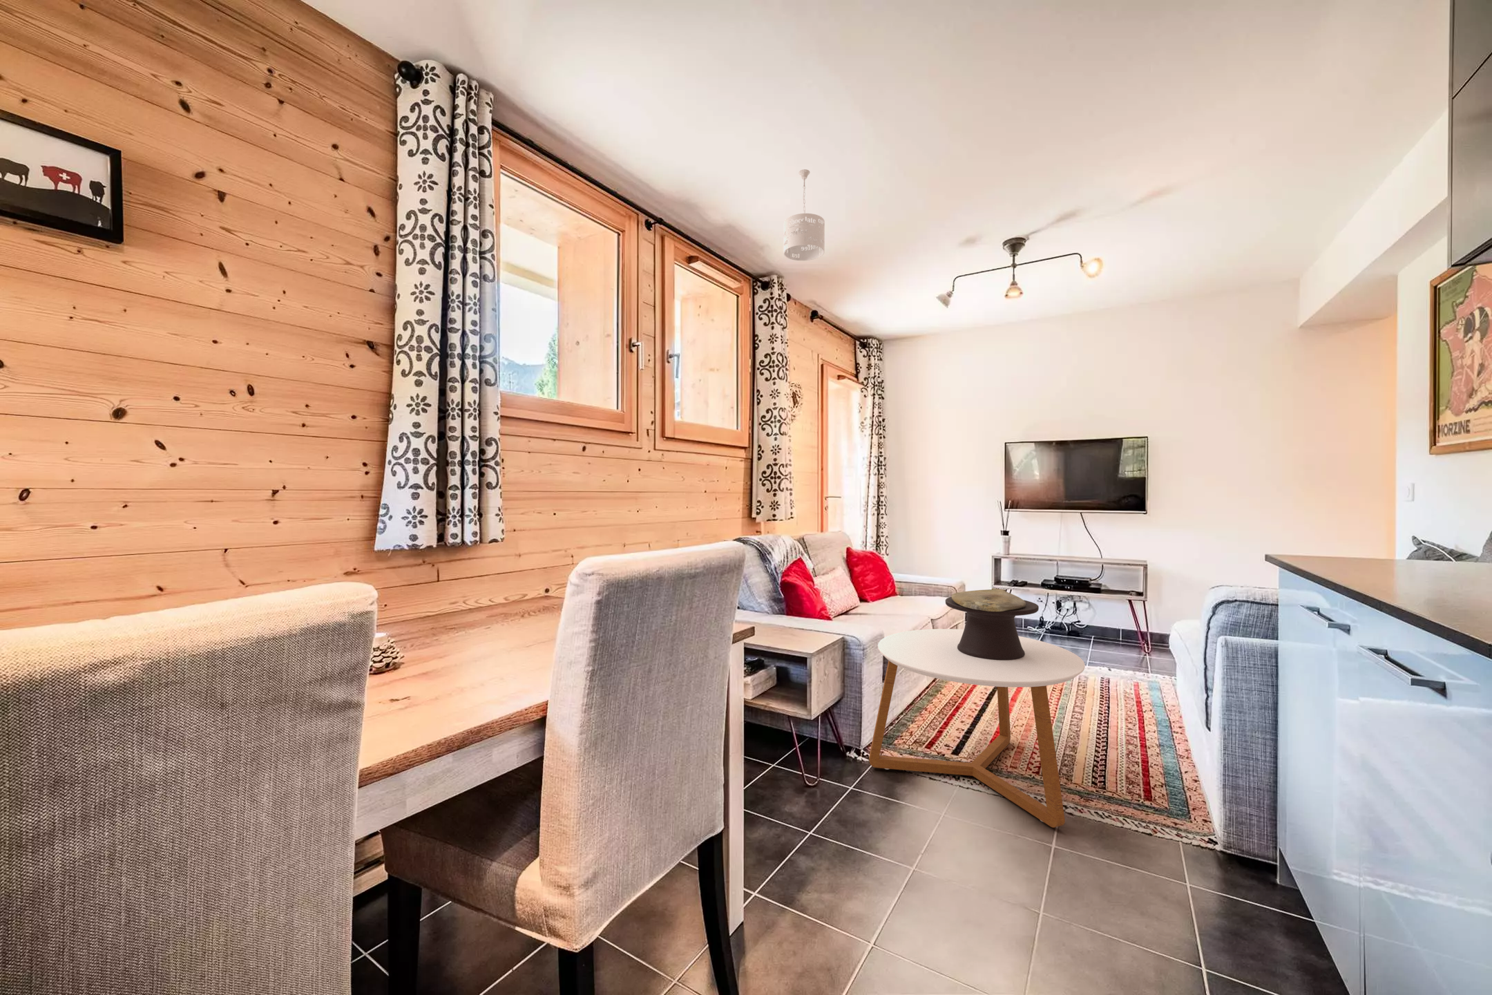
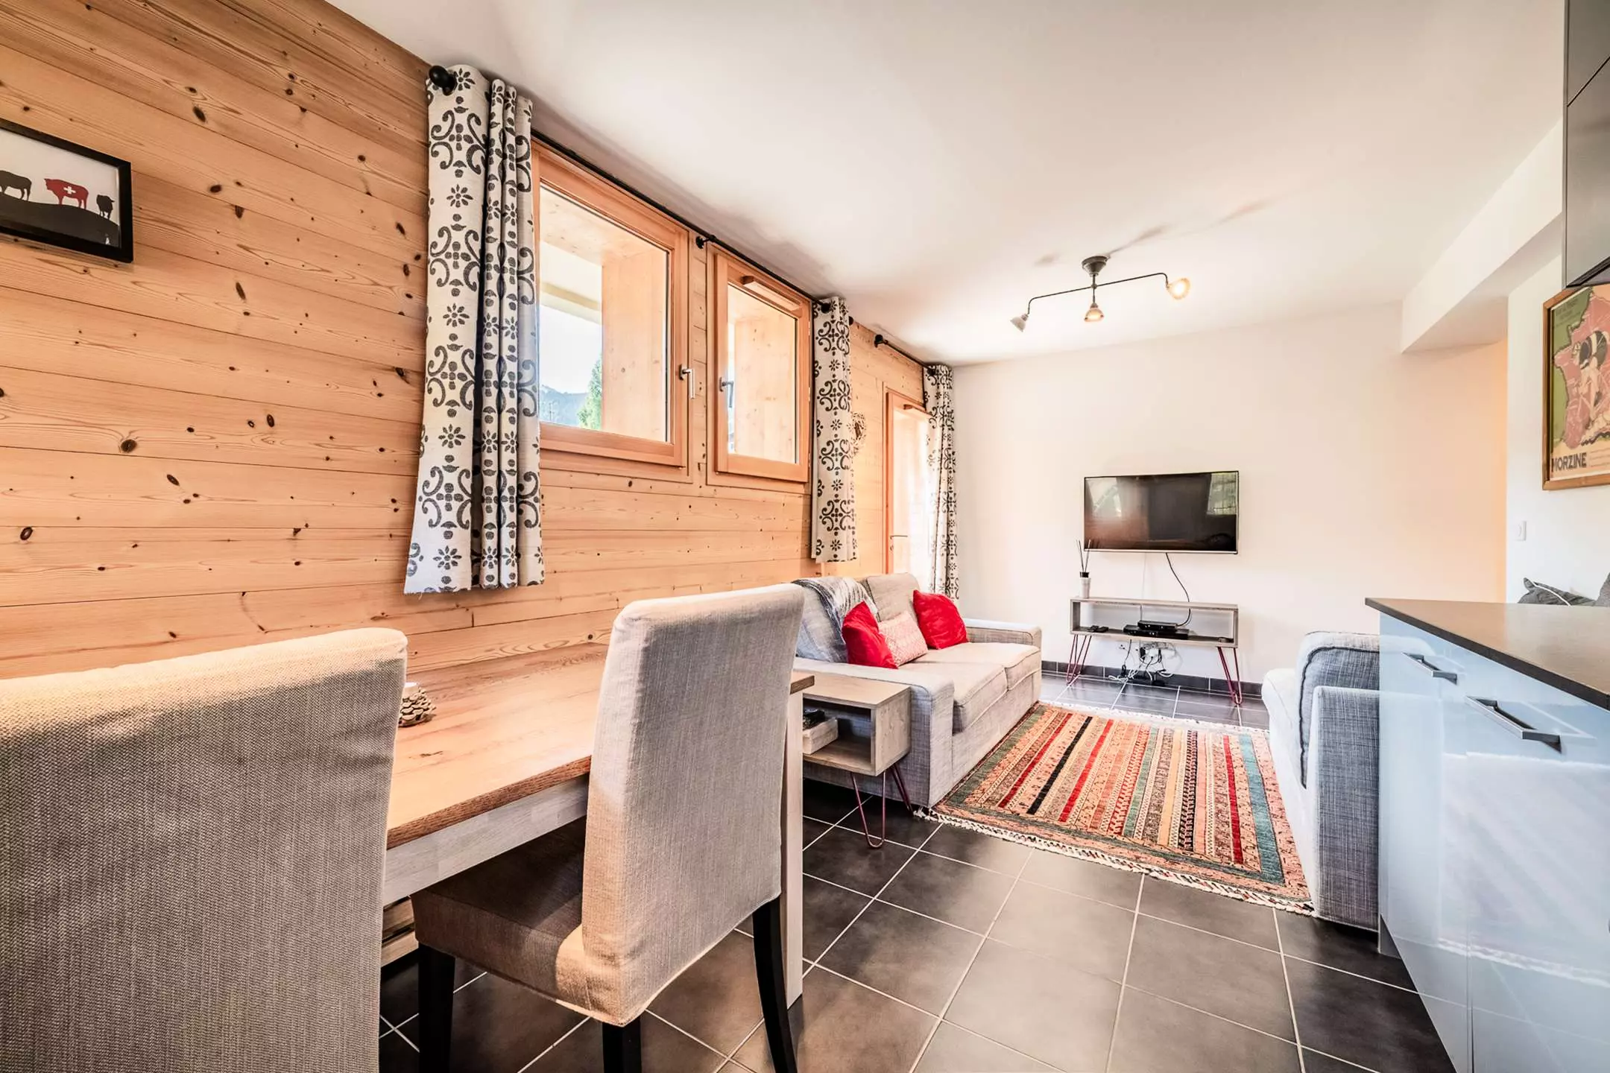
- coffee table (998, 711)
- pendant lamp (805, 212)
- decorative bowl (992, 622)
